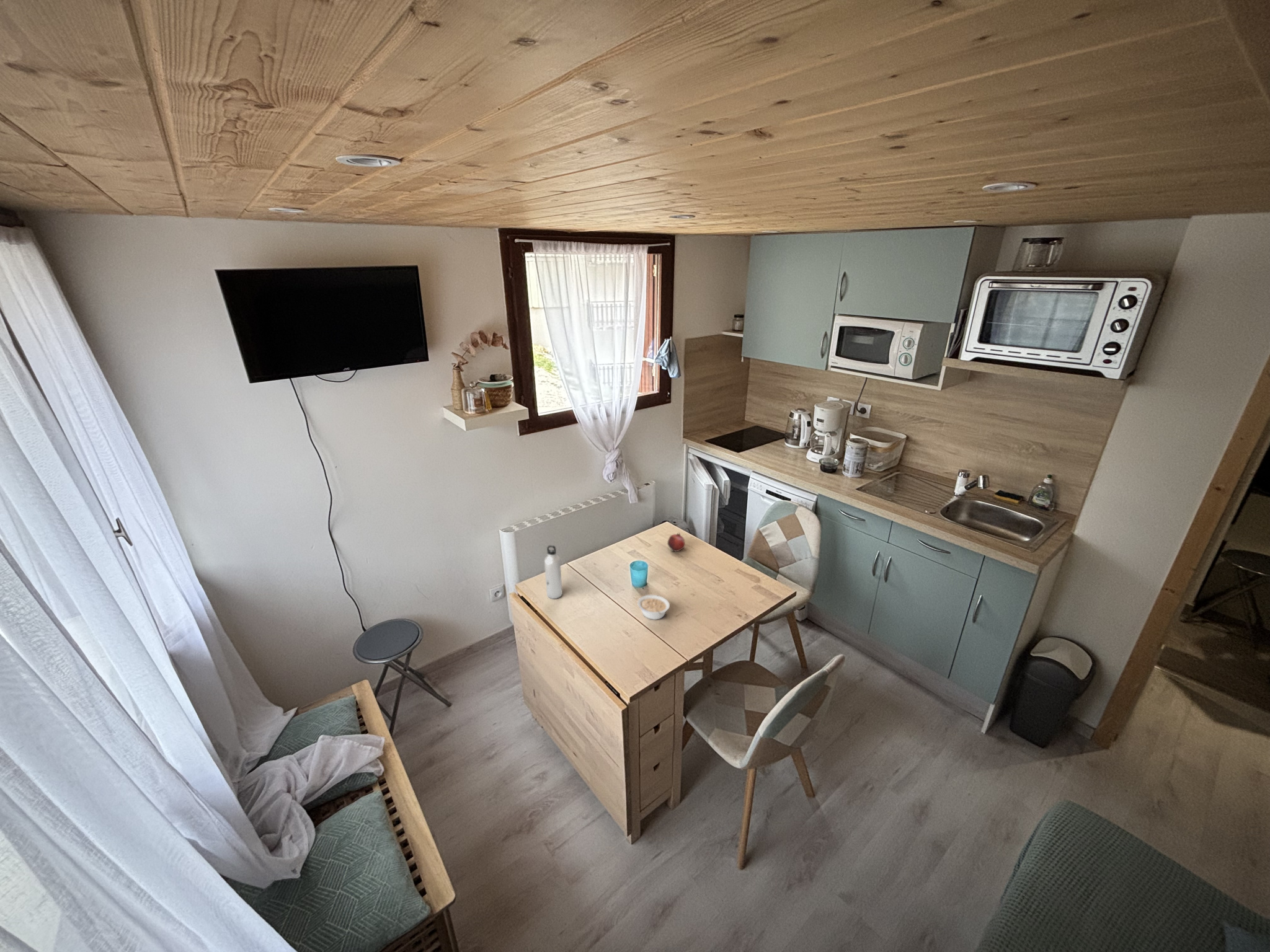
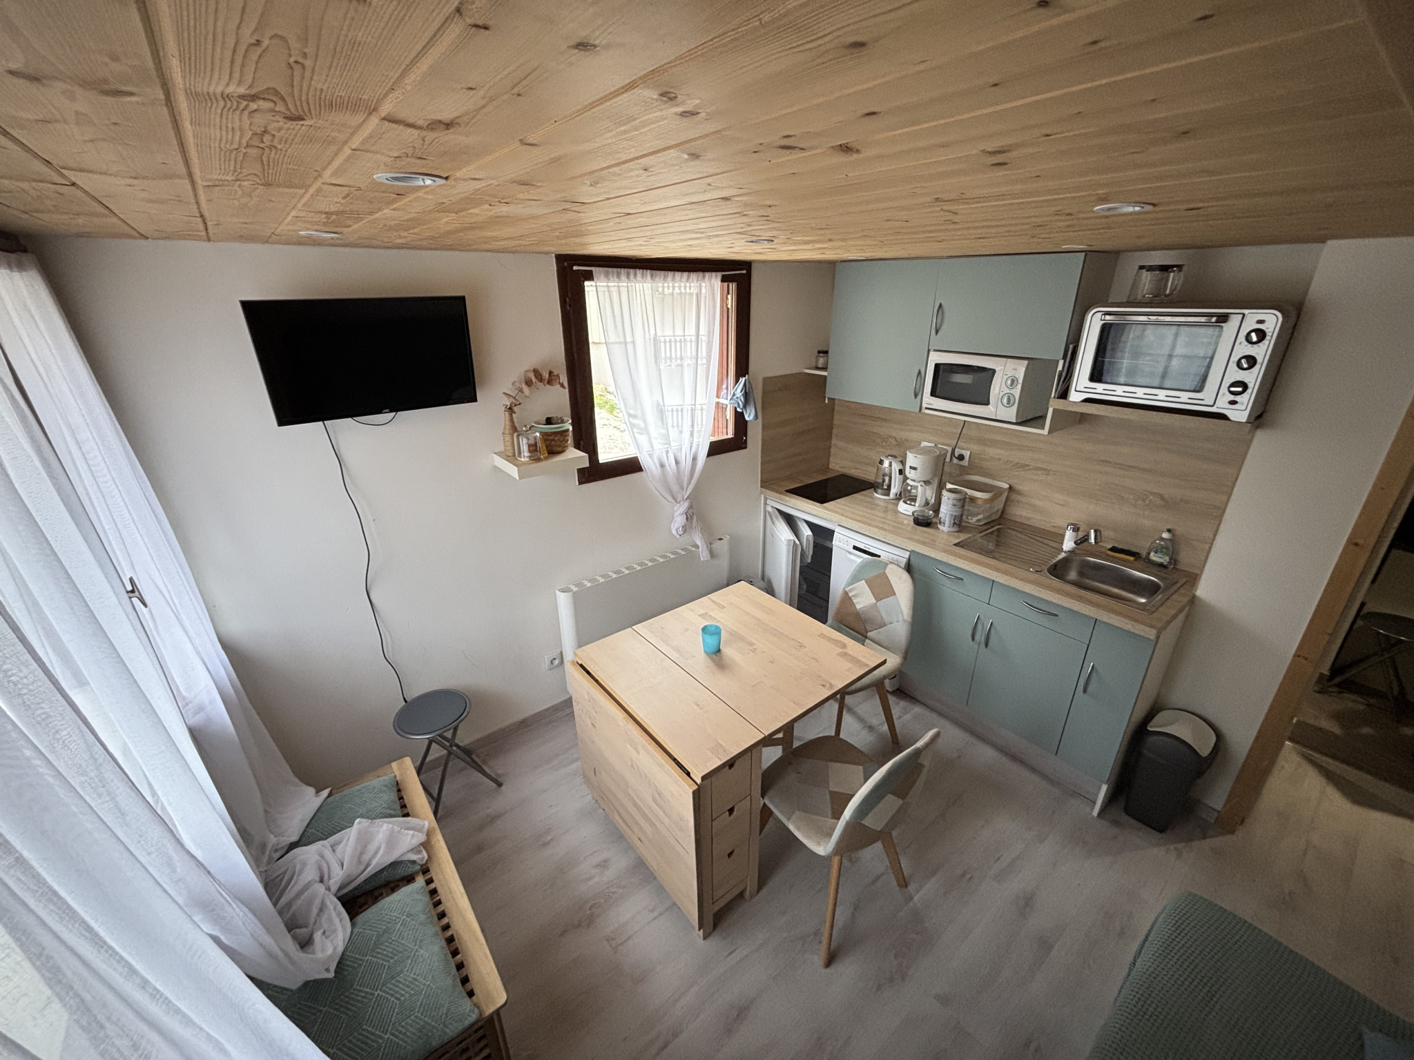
- fruit (676, 540)
- water bottle (553, 570)
- legume (654, 607)
